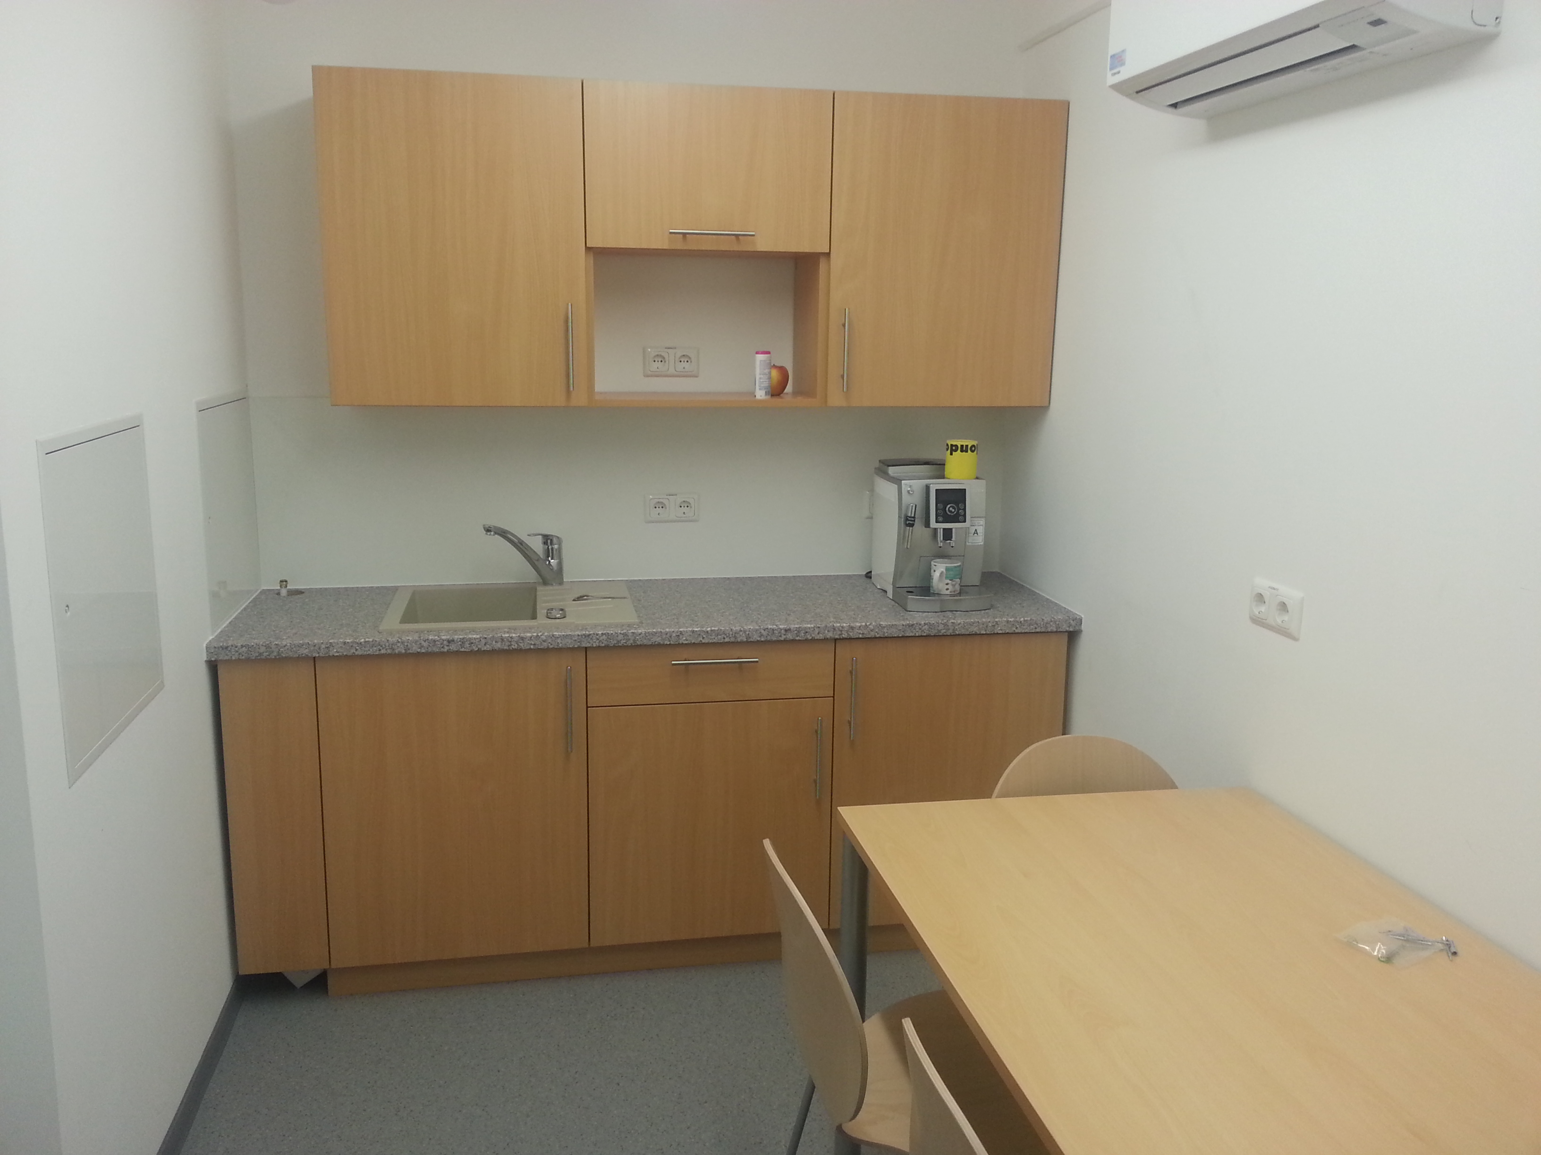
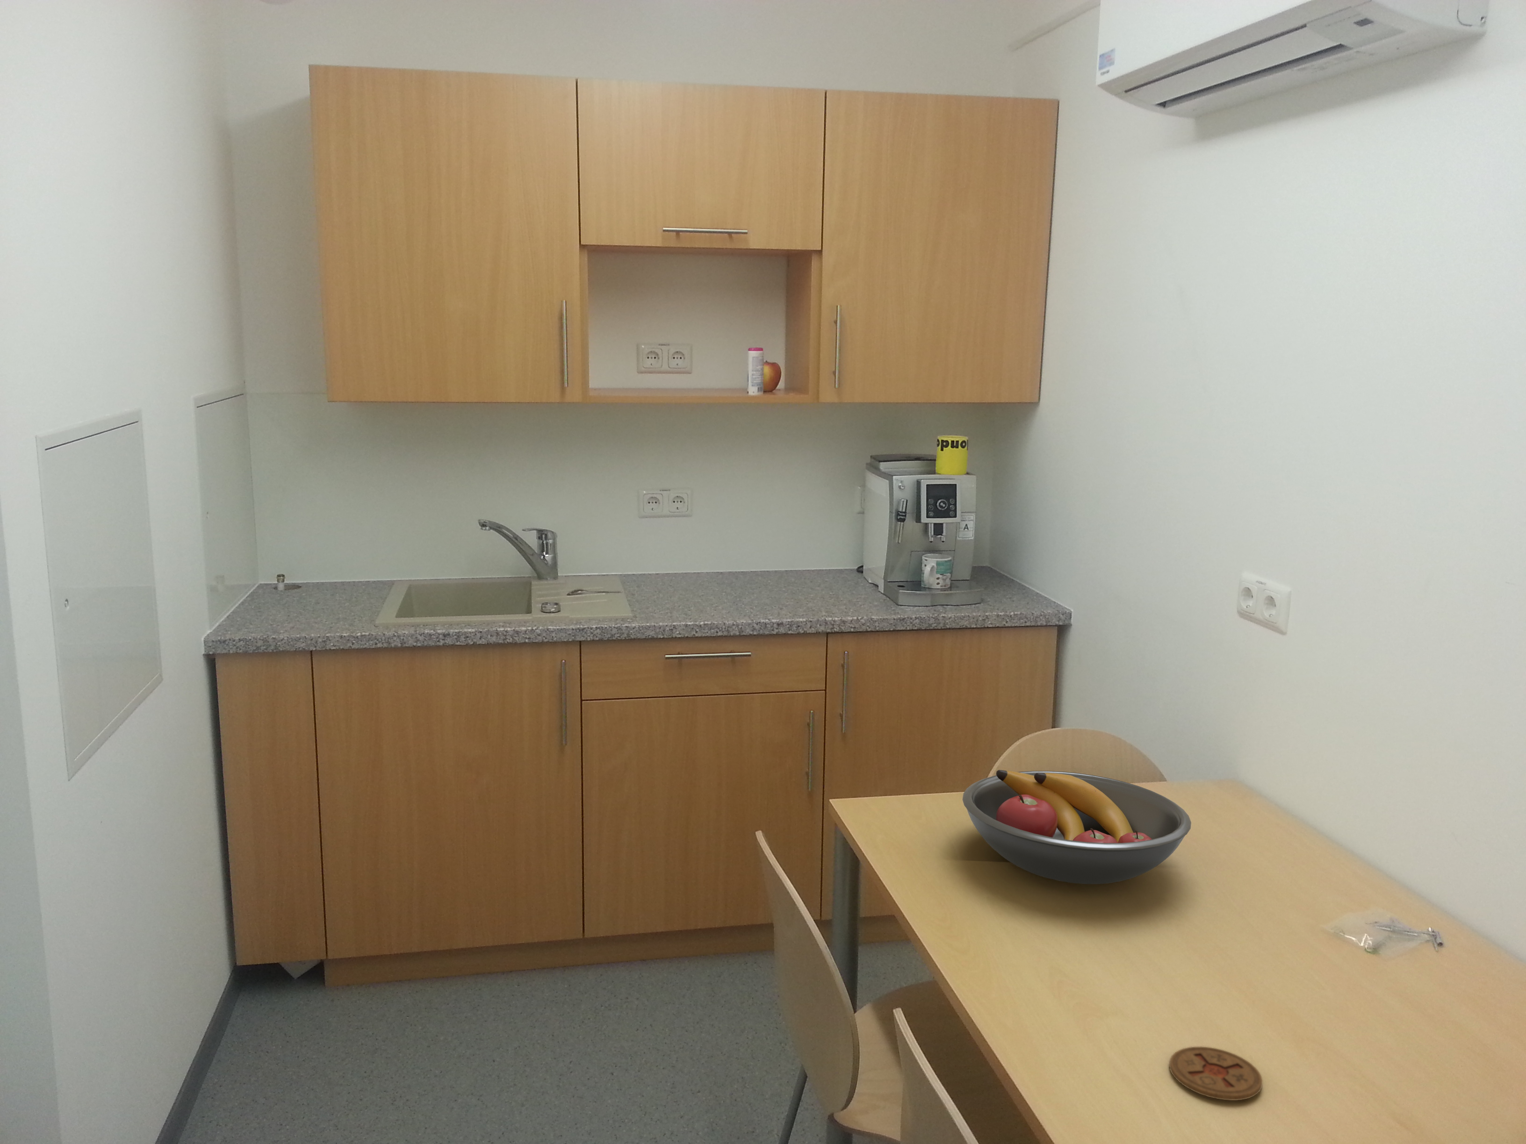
+ fruit bowl (1073, 827)
+ coaster (1215, 1072)
